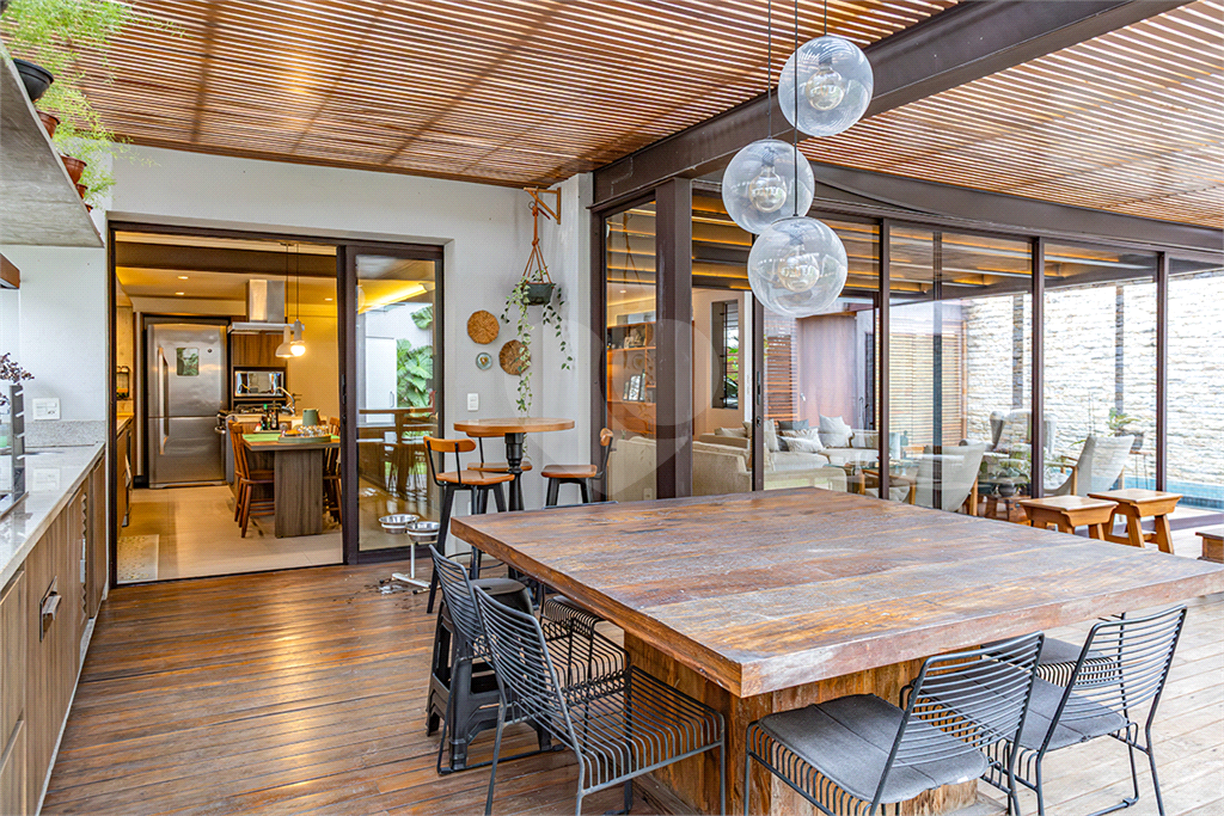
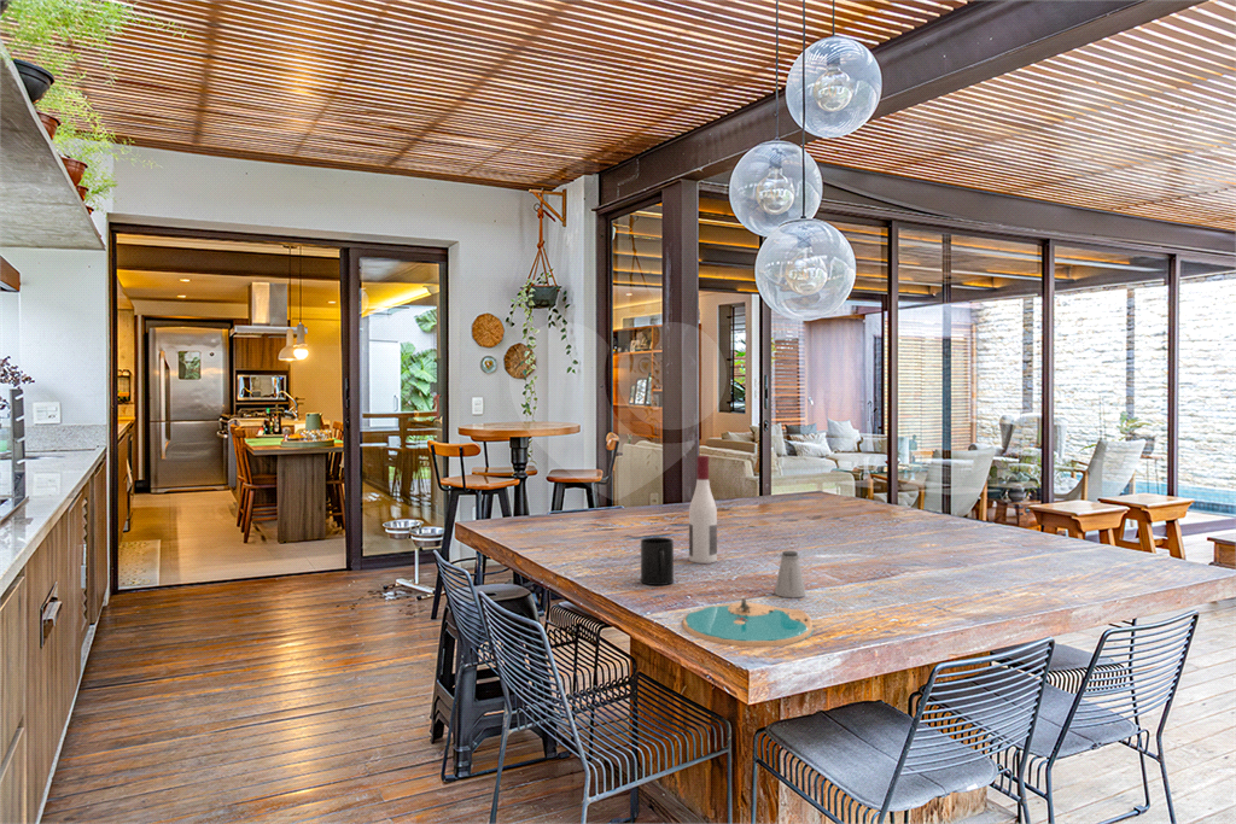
+ alcohol (702, 508)
+ plate (746, 614)
+ mug (658, 562)
+ saltshaker (789, 572)
